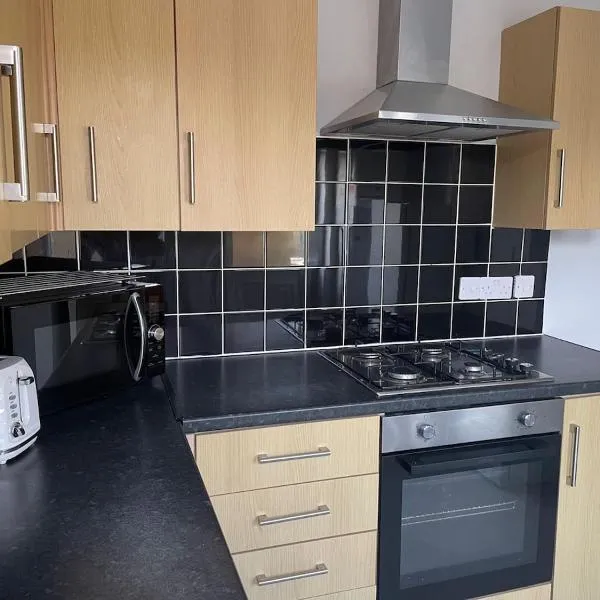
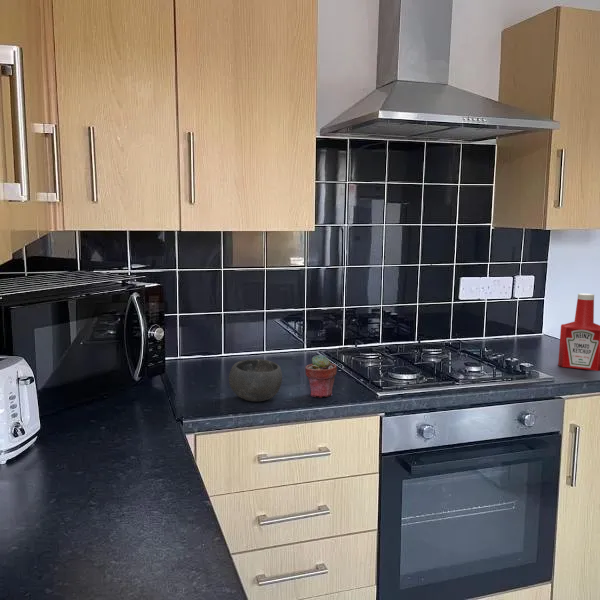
+ bowl (255, 381)
+ soap bottle (583, 330)
+ potted succulent (320, 374)
